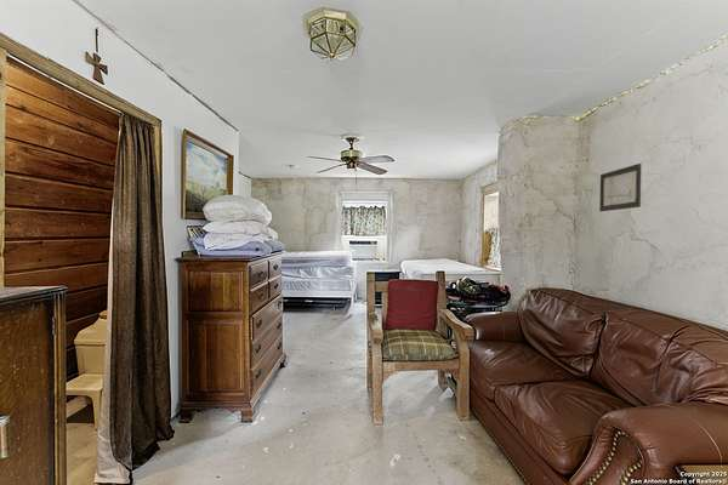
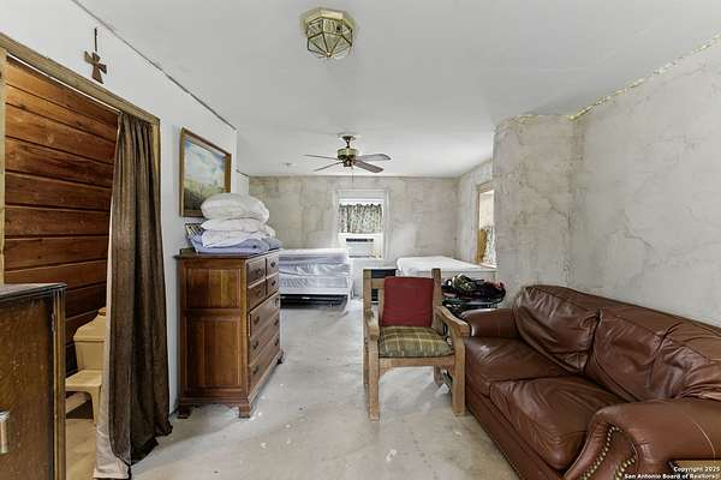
- wall art (619, 189)
